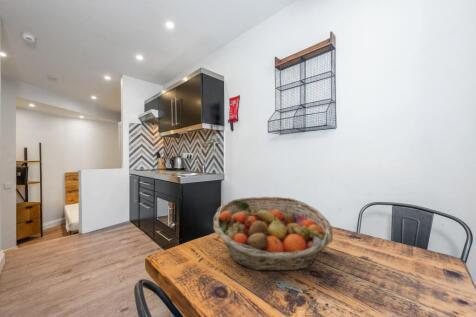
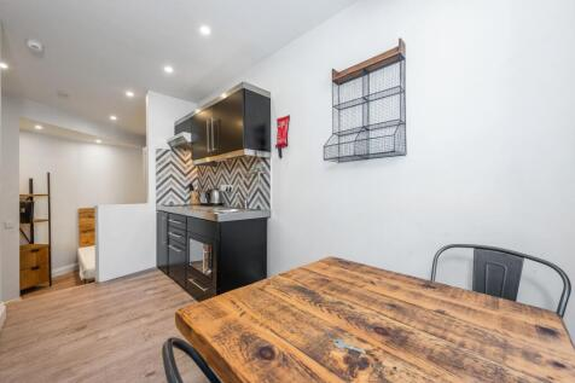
- fruit basket (270, 228)
